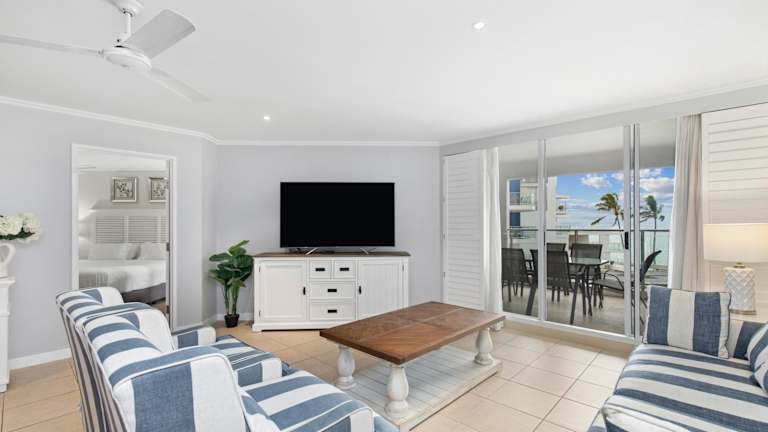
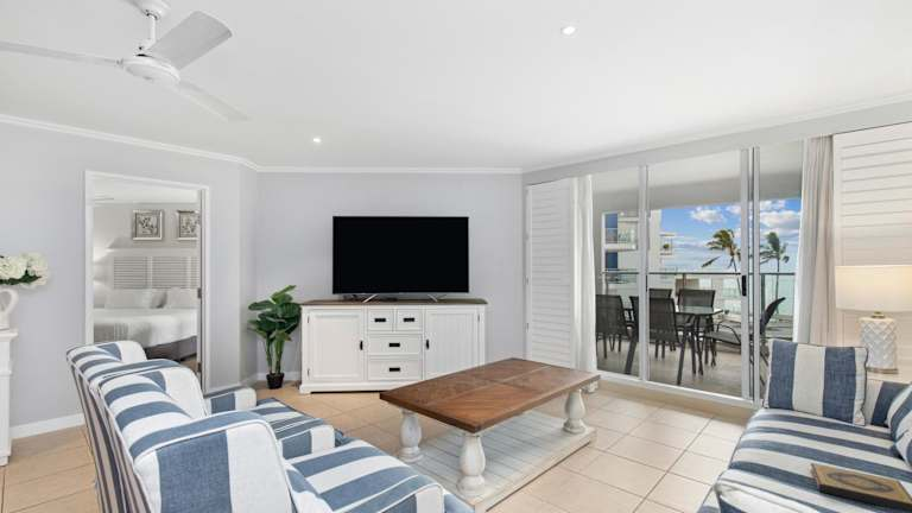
+ hardback book (859, 486)
